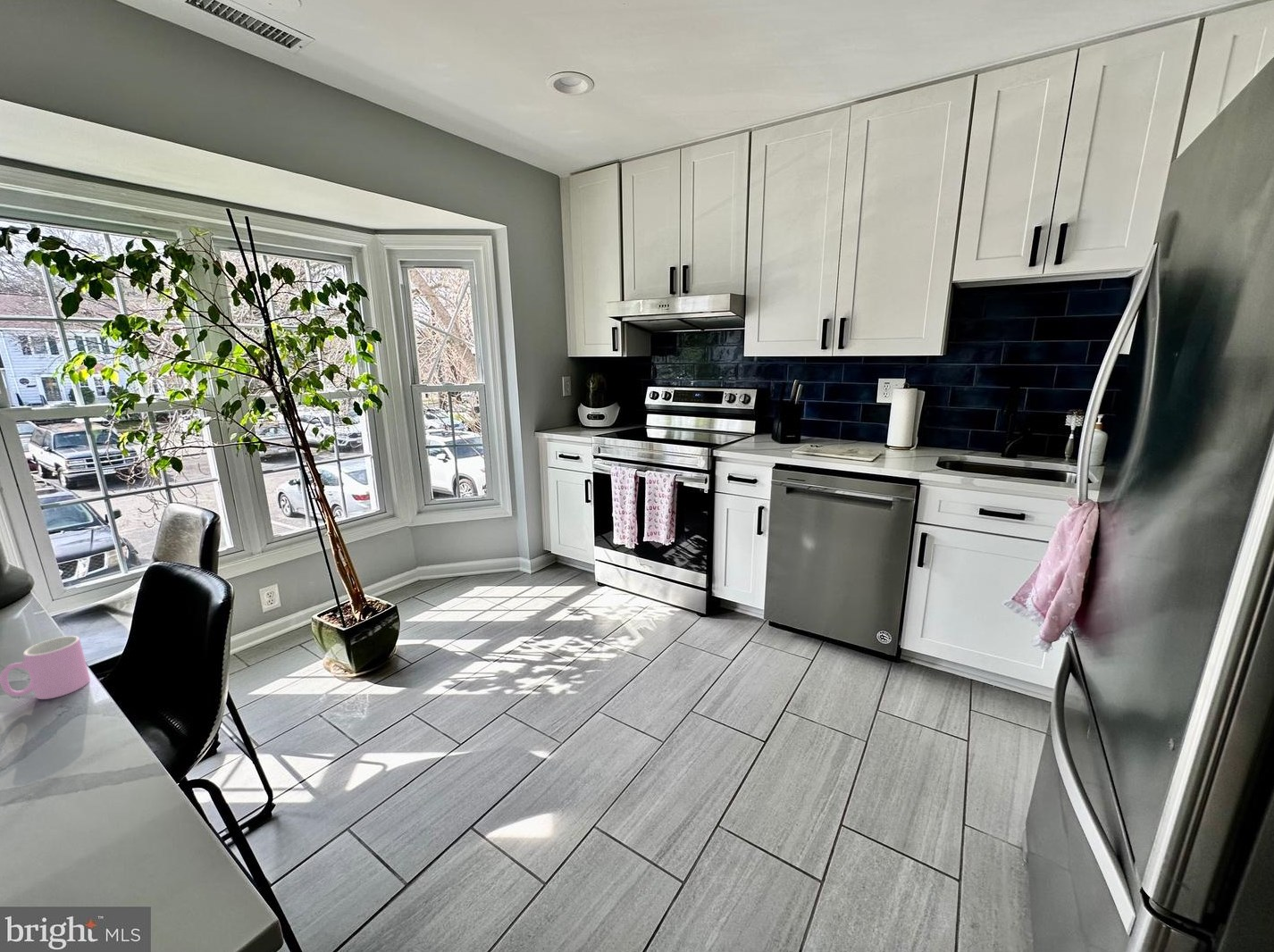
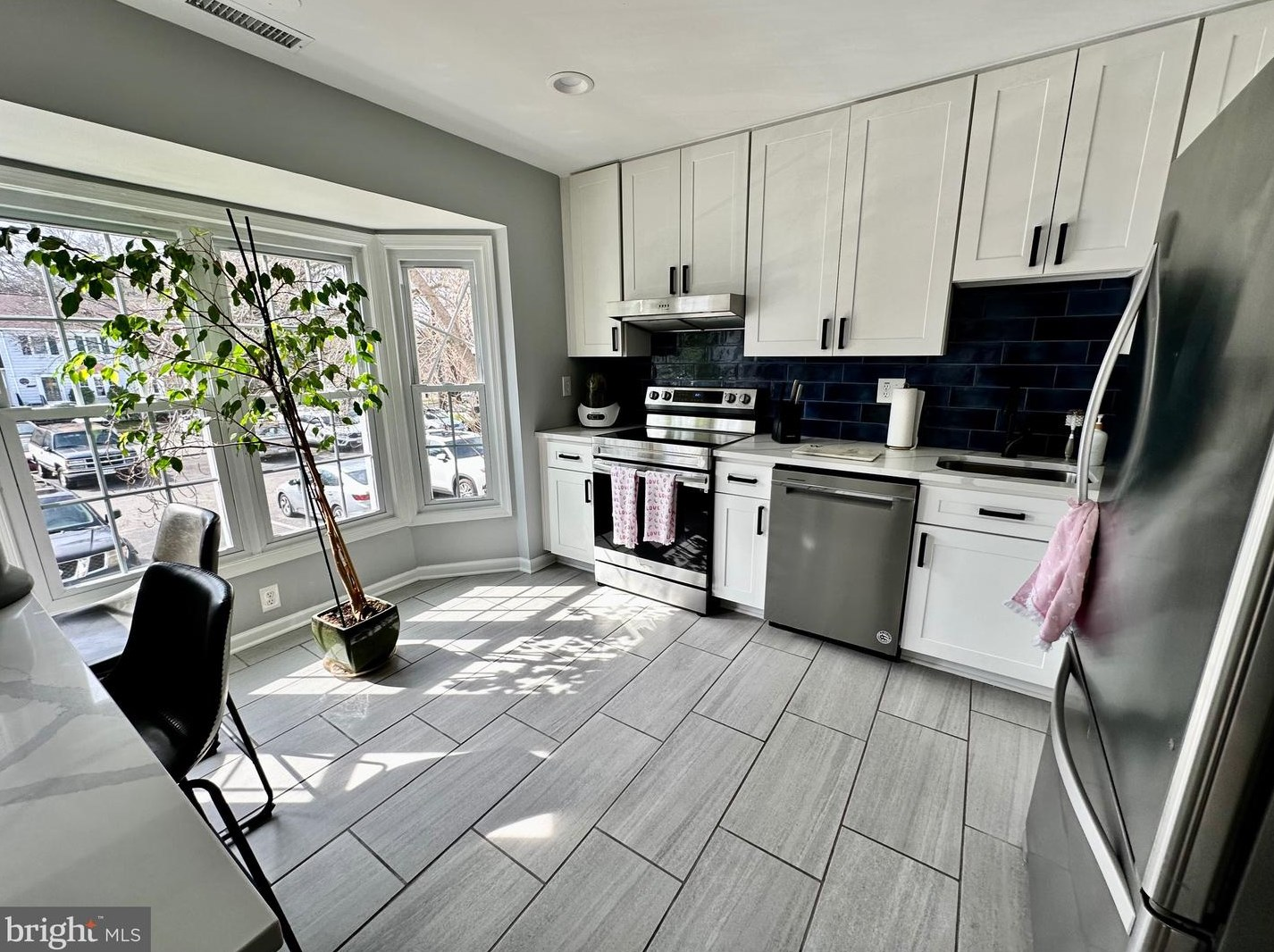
- cup (44, 671)
